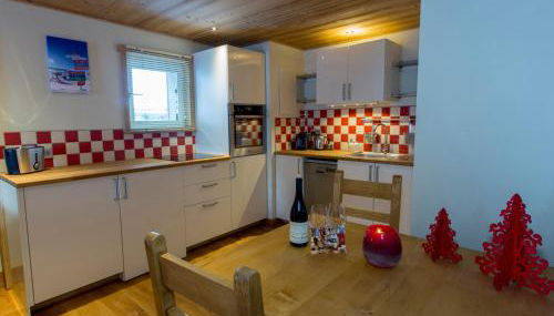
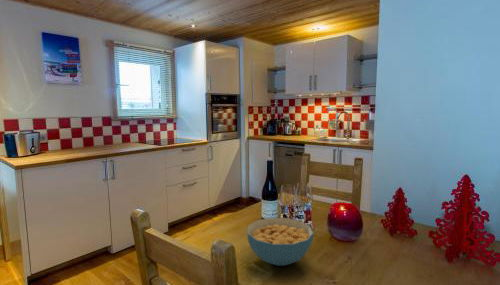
+ cereal bowl (279, 245)
